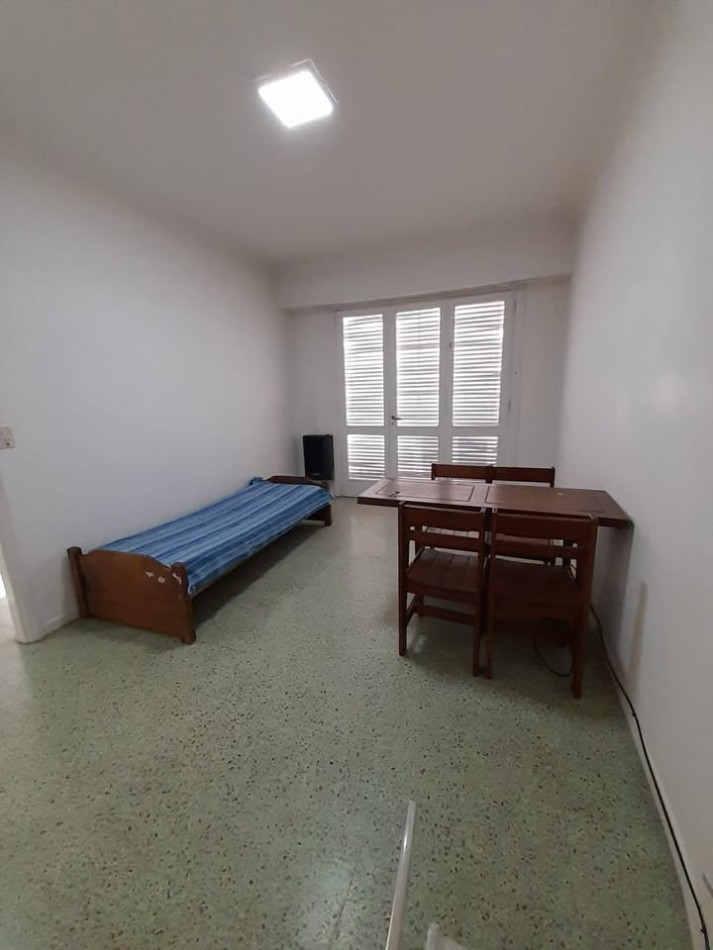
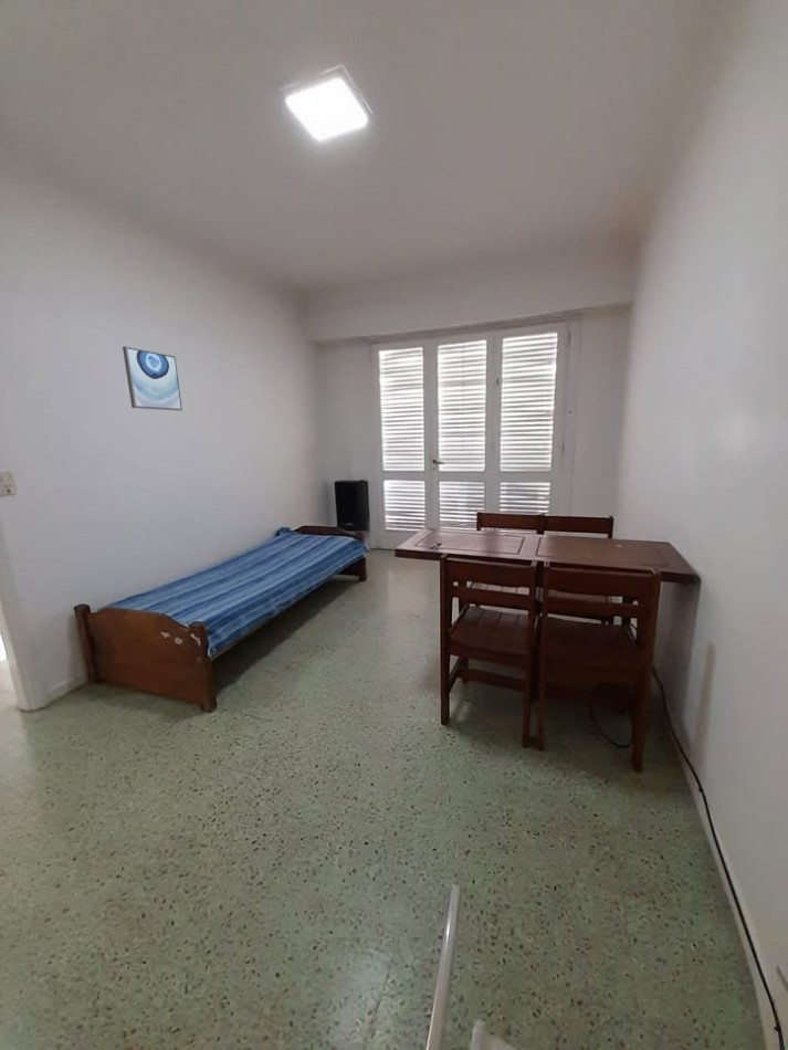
+ wall art (155, 380)
